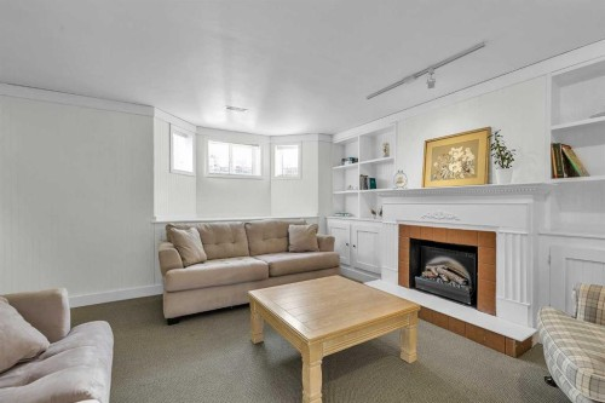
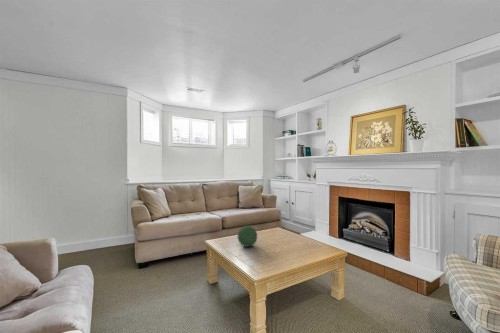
+ decorative orb (247, 236)
